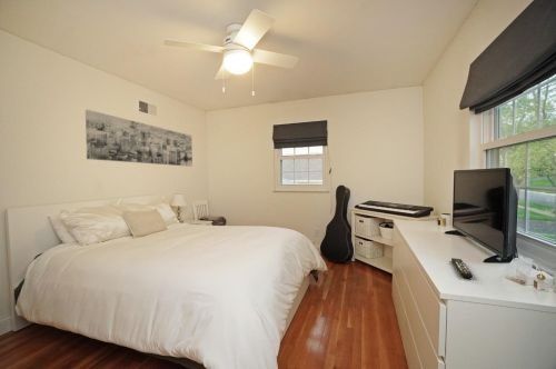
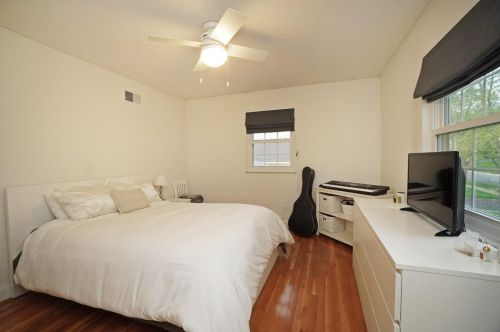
- wall art (150, 144)
- remote control (460, 267)
